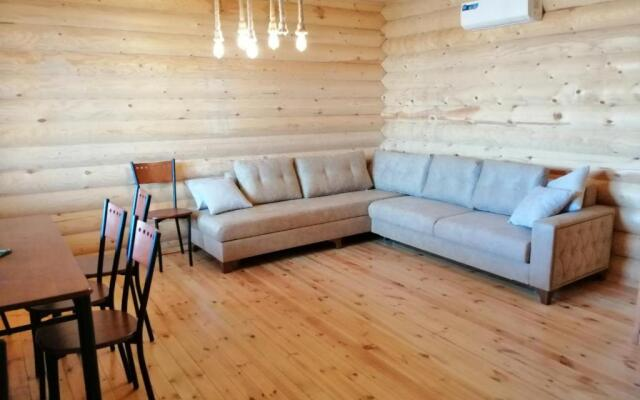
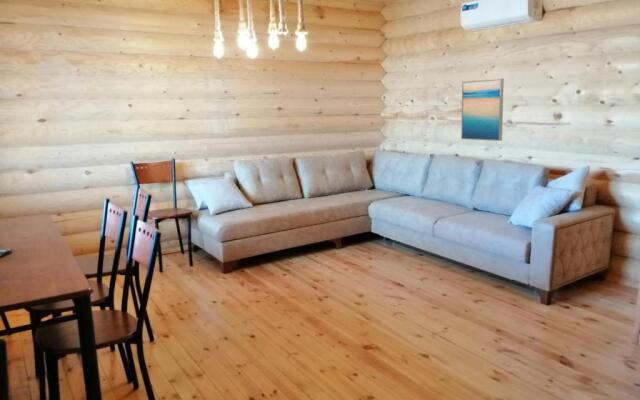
+ wall art (481, 110)
